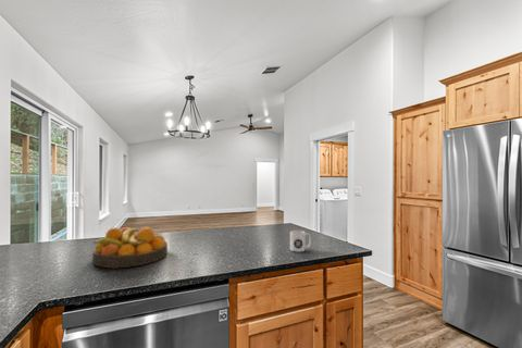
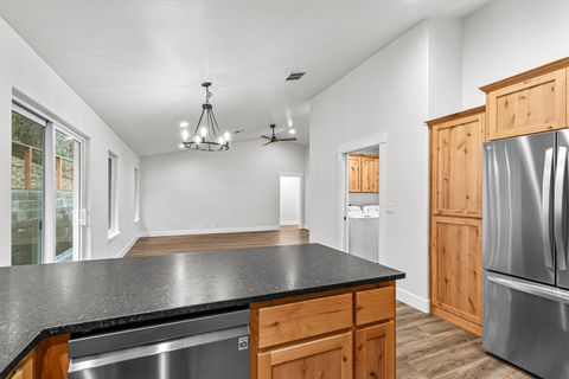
- mug (300, 240)
- fruit bowl (132, 241)
